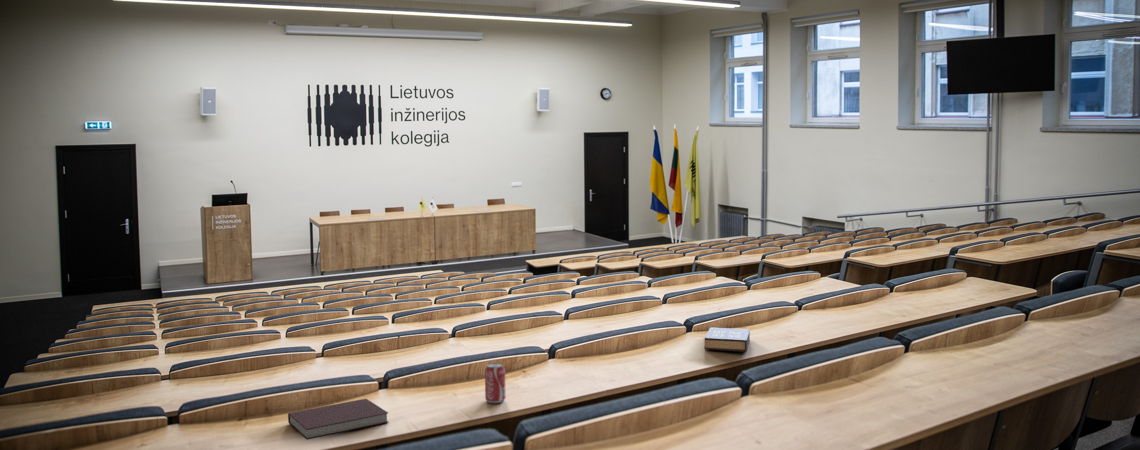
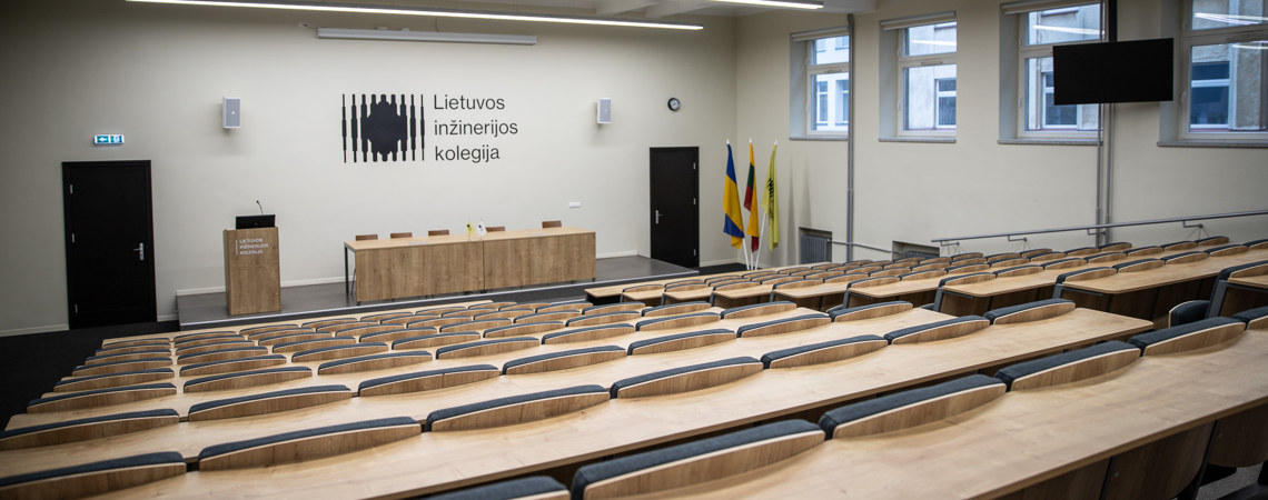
- hardback book (727, 339)
- beverage can (495, 382)
- notebook (338, 417)
